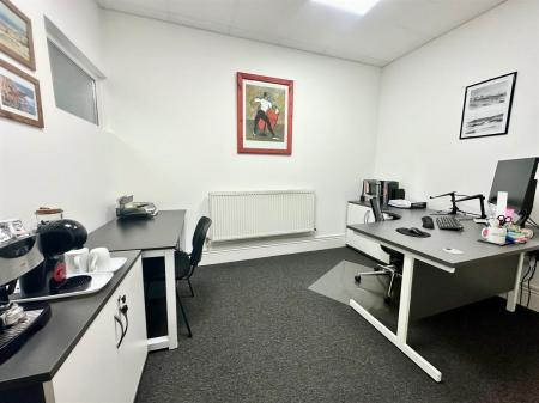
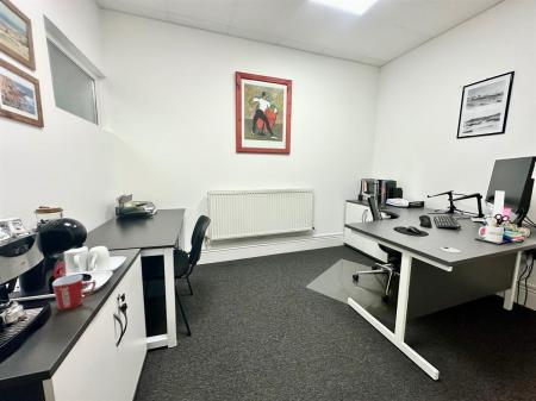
+ mug (76, 290)
